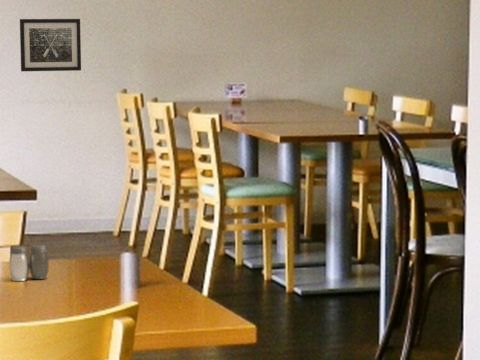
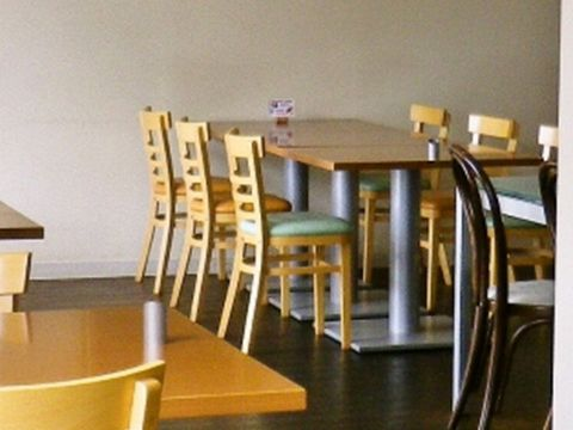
- wall art (50, 45)
- salt and pepper shaker (29, 262)
